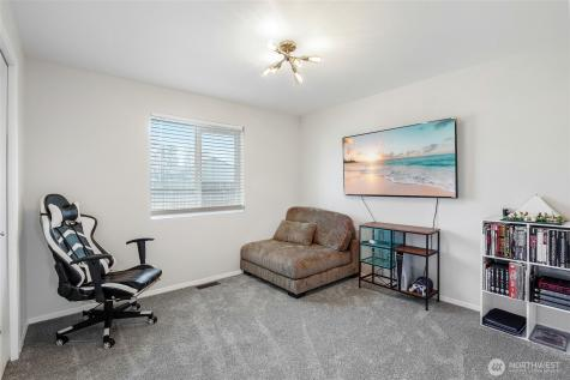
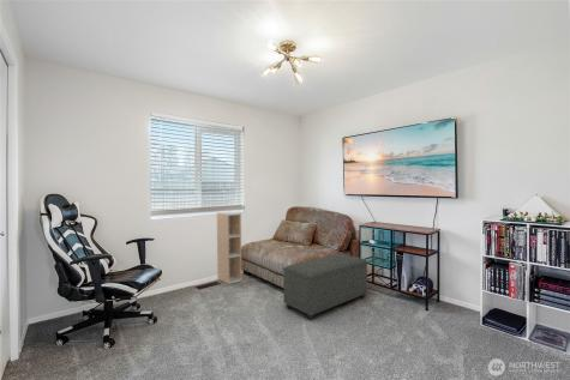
+ ottoman (326, 281)
+ shelf unit (229, 246)
